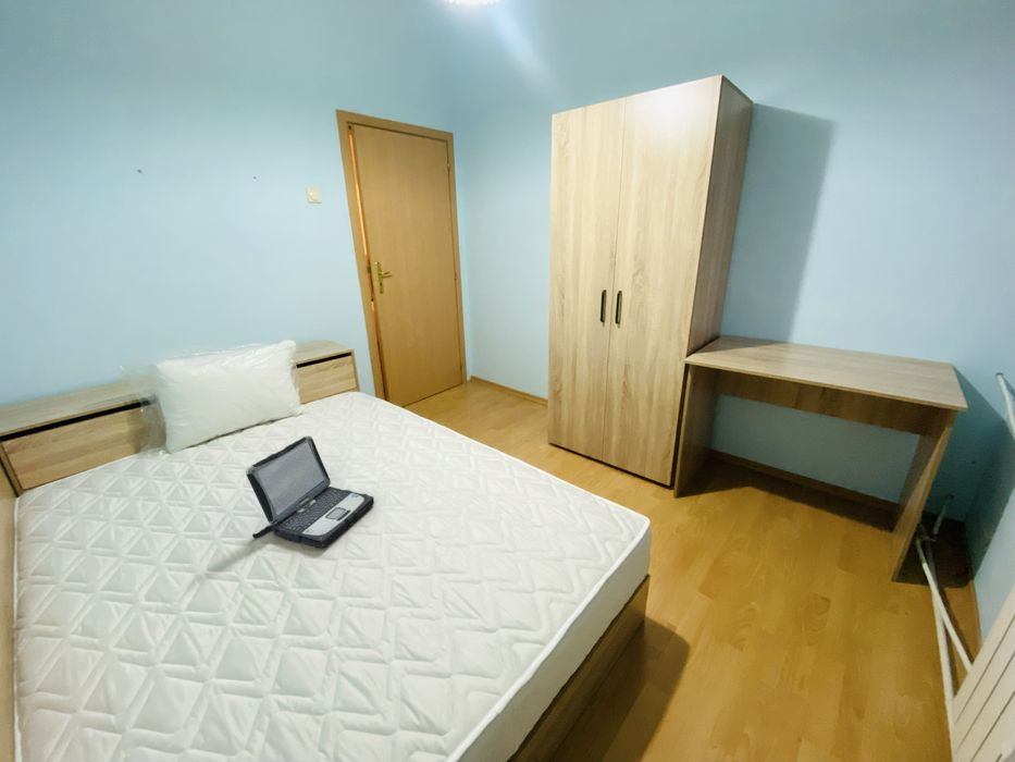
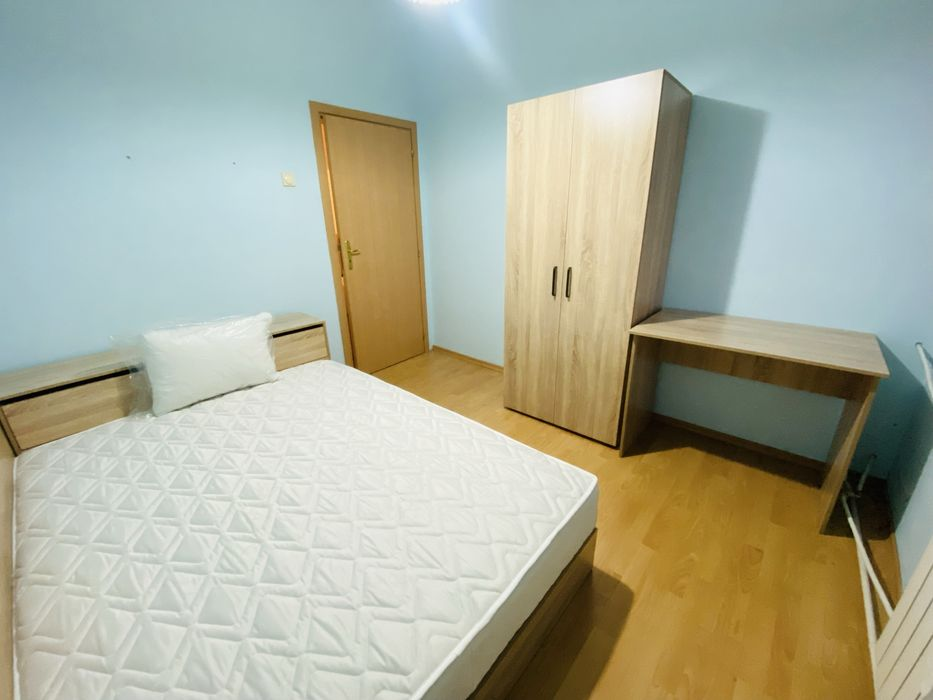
- laptop (311, 488)
